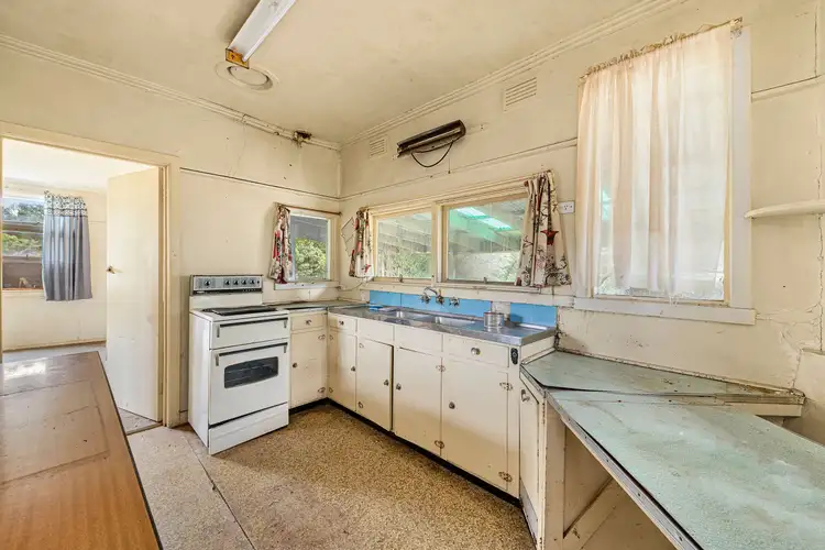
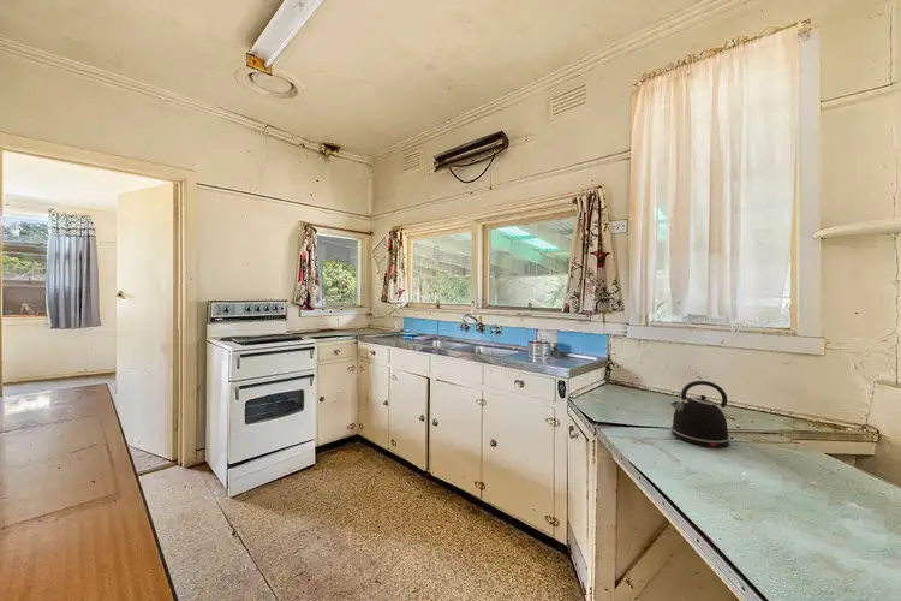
+ kettle (699, 409)
